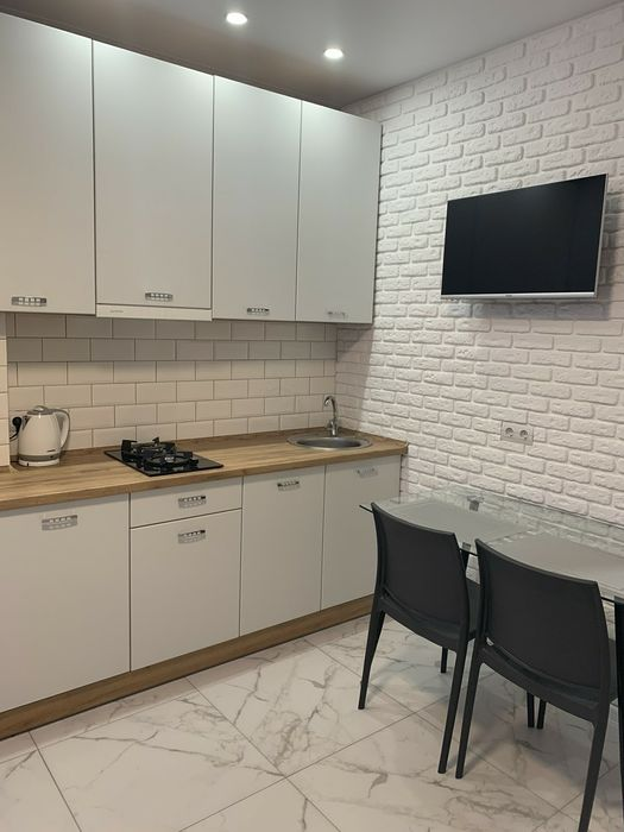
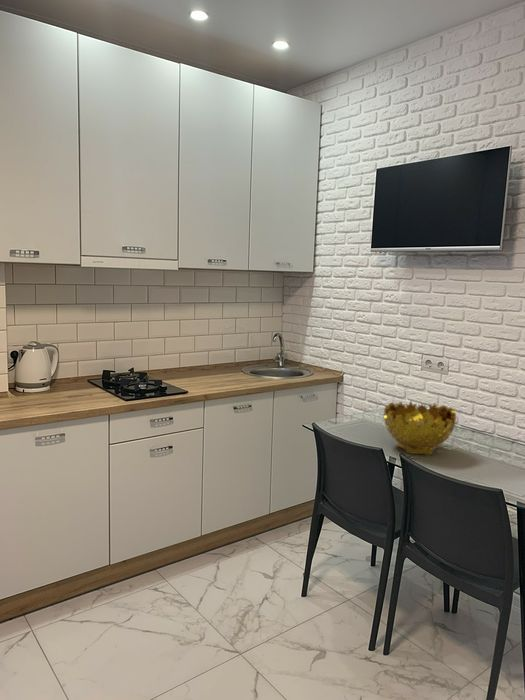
+ decorative bowl (418, 428)
